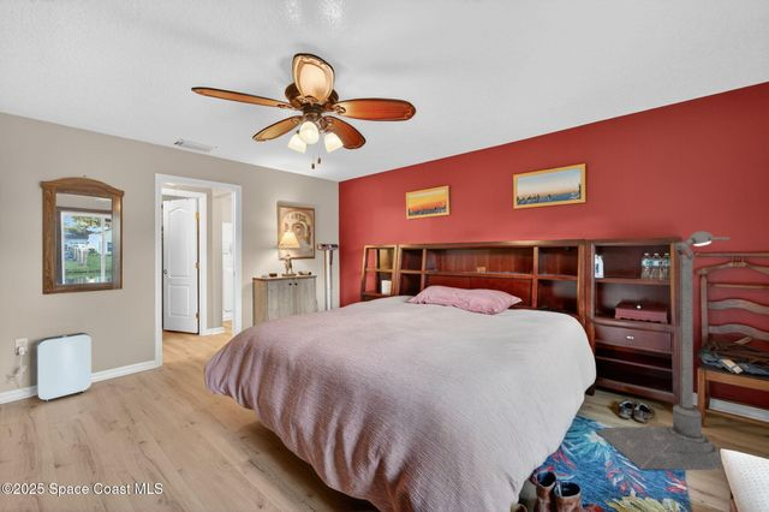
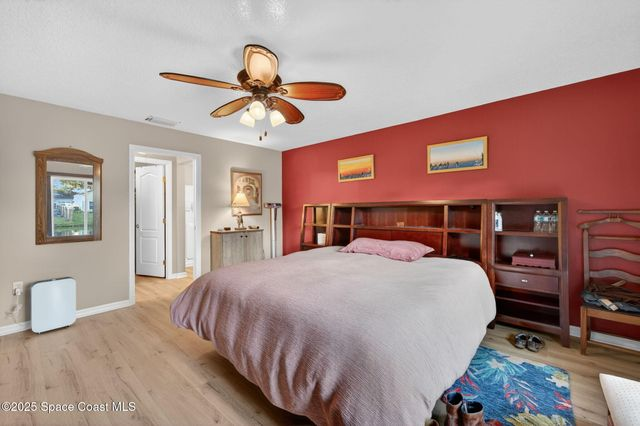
- street lamp (680, 339)
